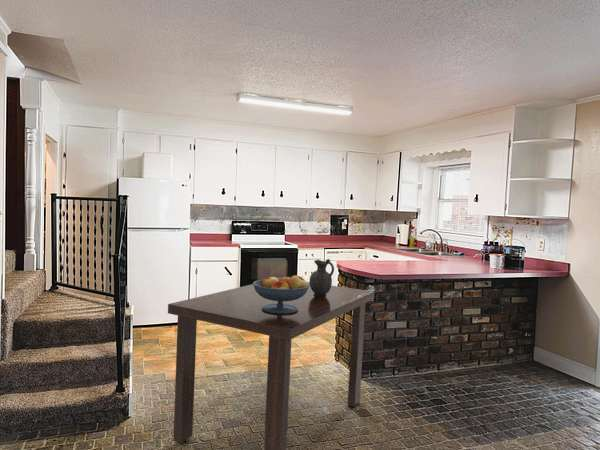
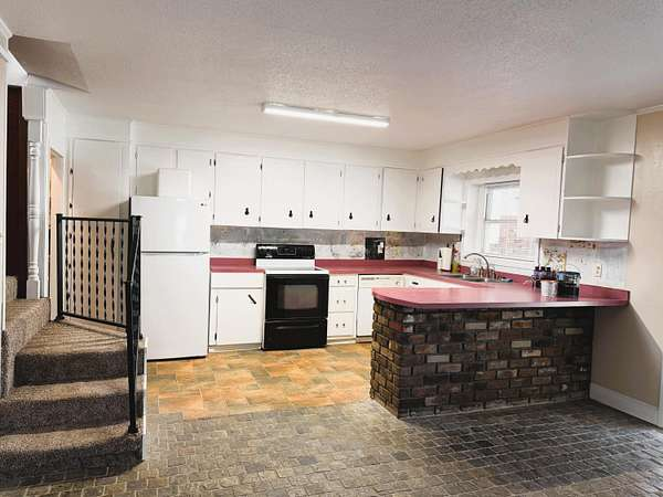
- pitcher (321, 276)
- dining table (280, 359)
- fruit bowl (280, 291)
